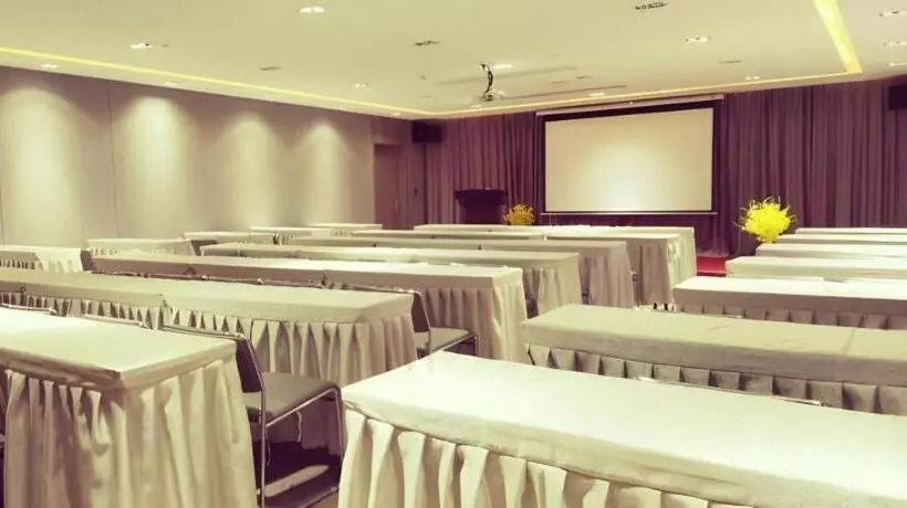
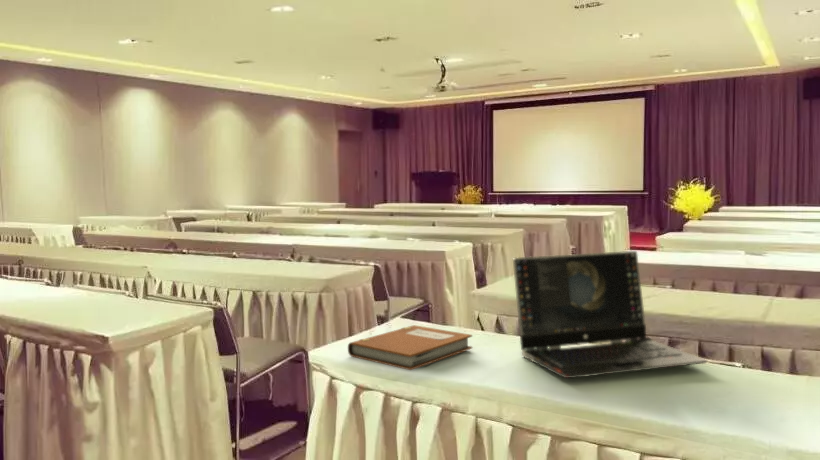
+ notebook (412, 344)
+ laptop computer (605, 310)
